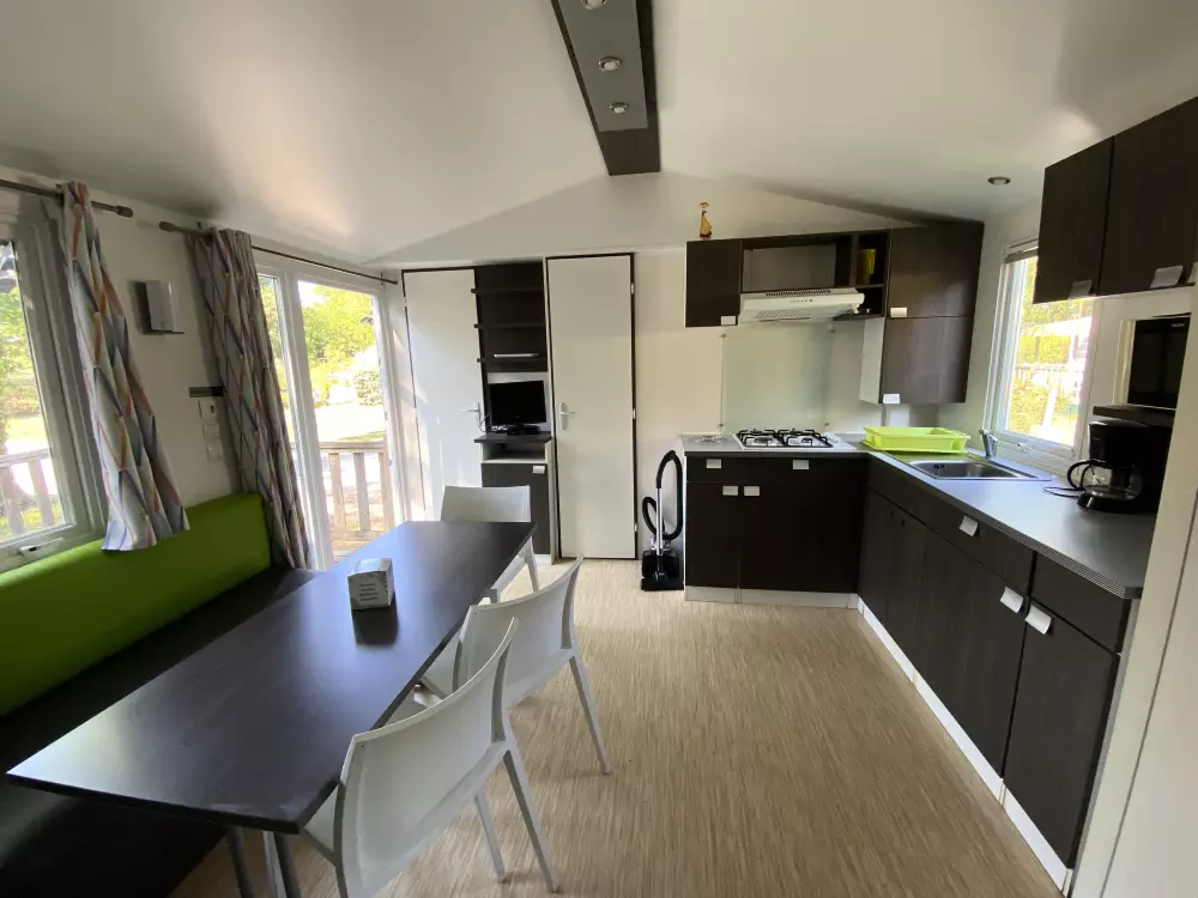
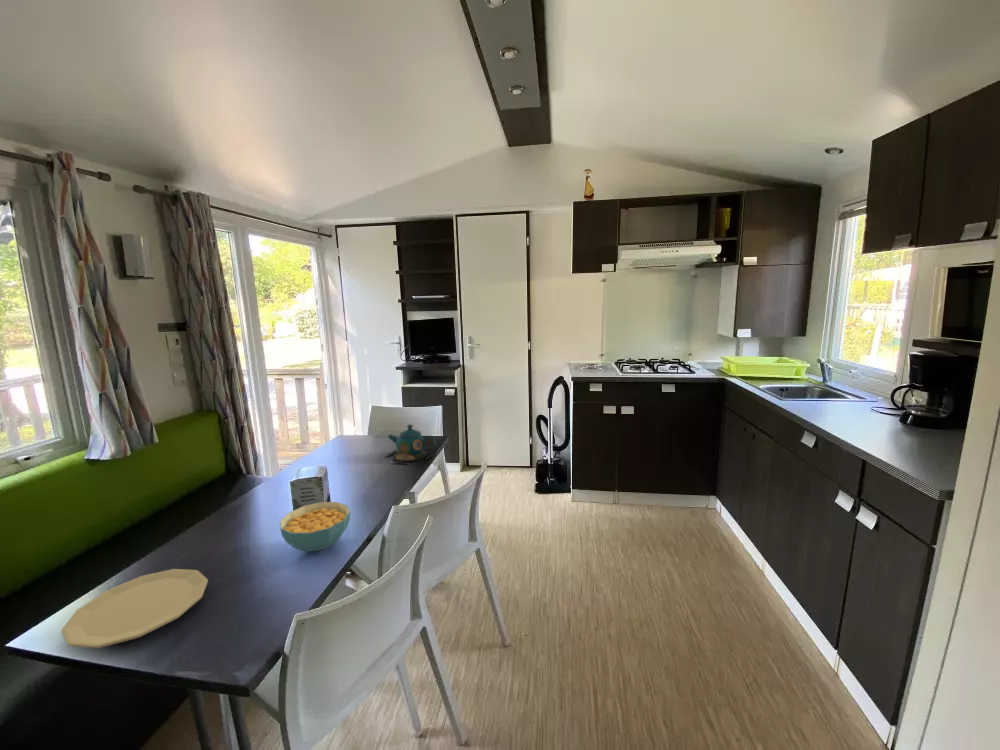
+ cereal bowl (317, 531)
+ plate (141, 608)
+ teapot (410, 440)
